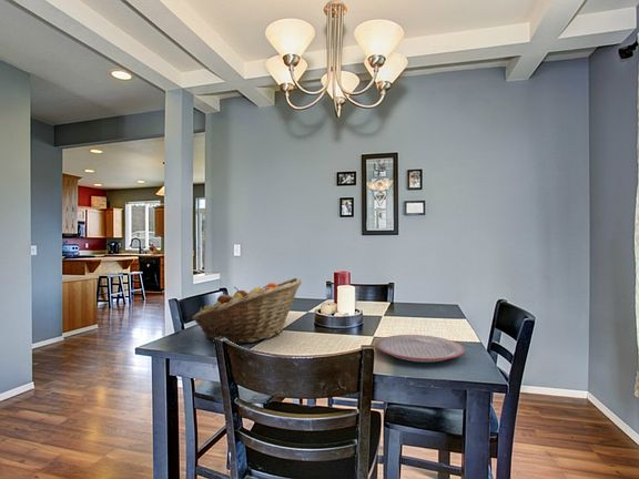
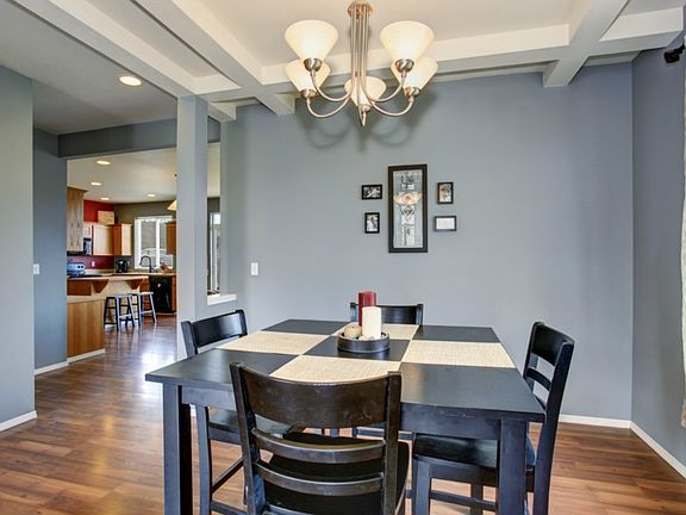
- plate (418, 348)
- fruit basket (251, 306)
